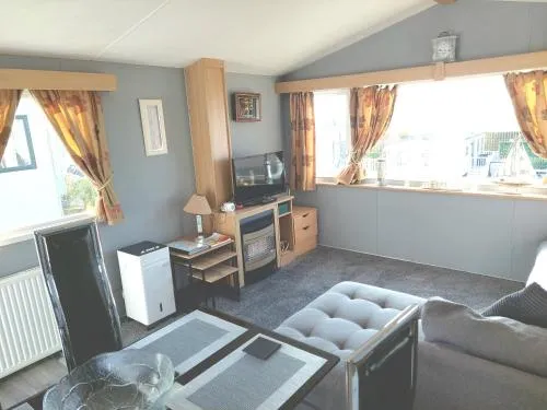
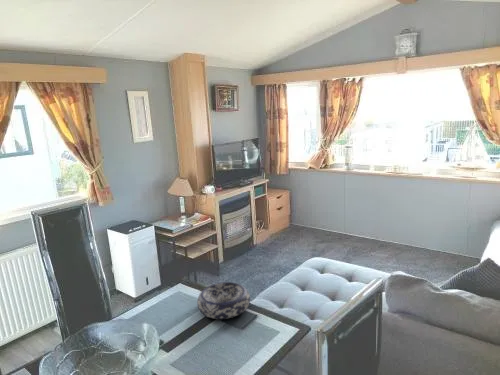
+ decorative bowl (223, 299)
